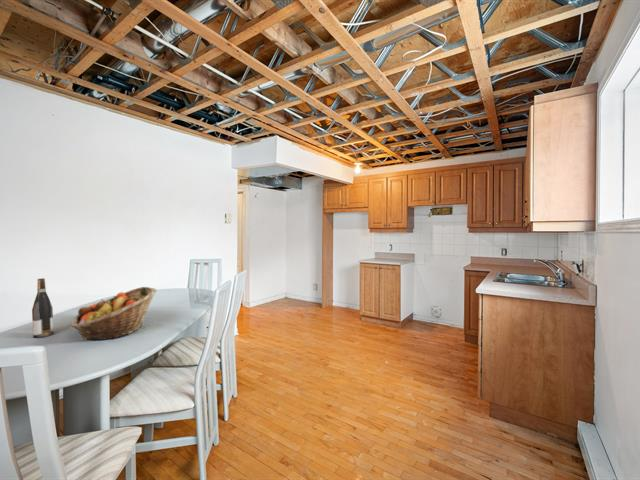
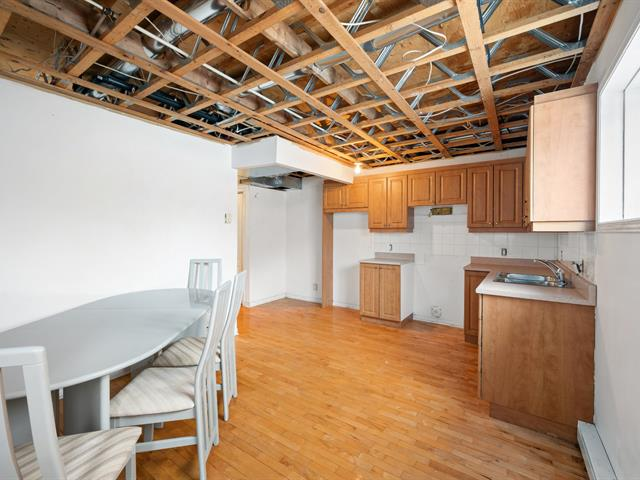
- fruit basket (116, 311)
- wine bottle (42, 307)
